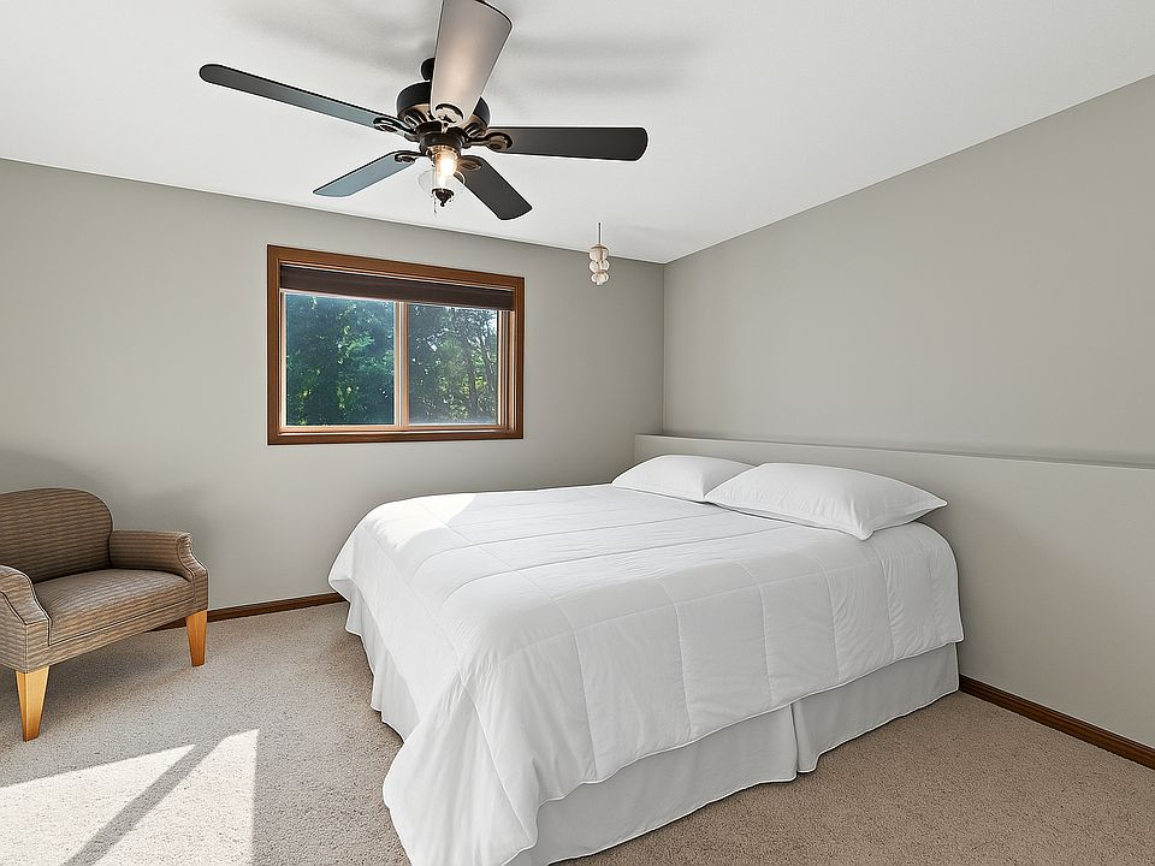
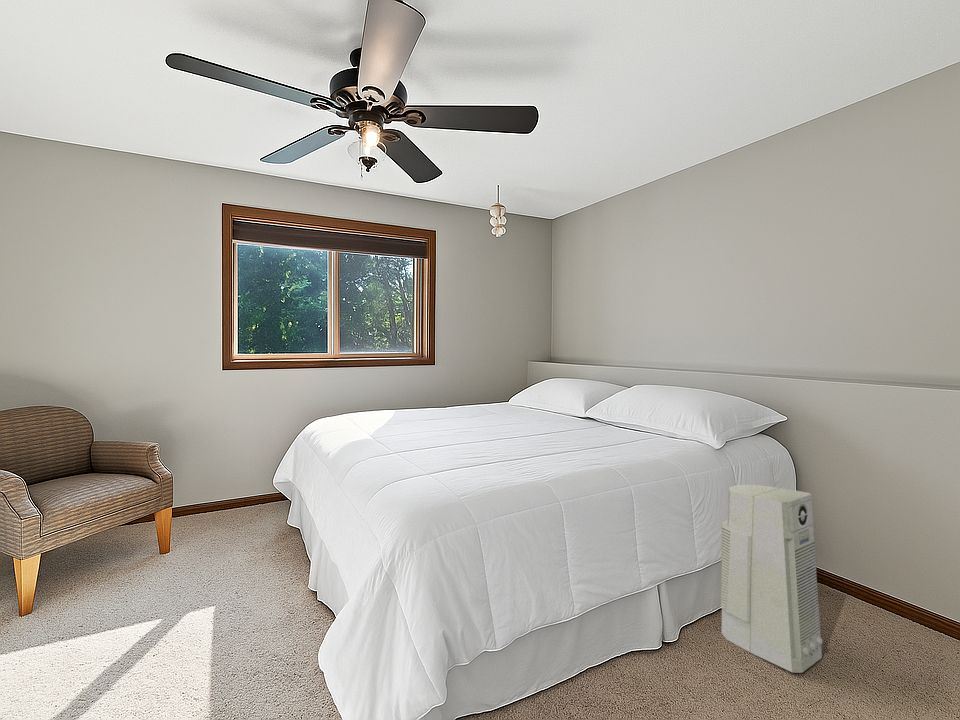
+ air purifier (767, 568)
